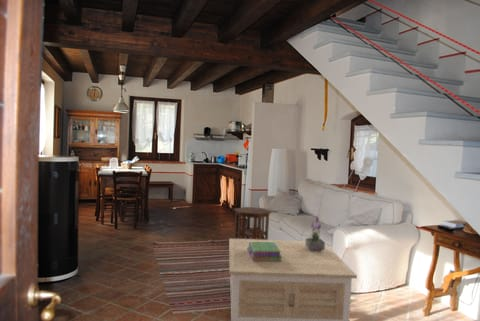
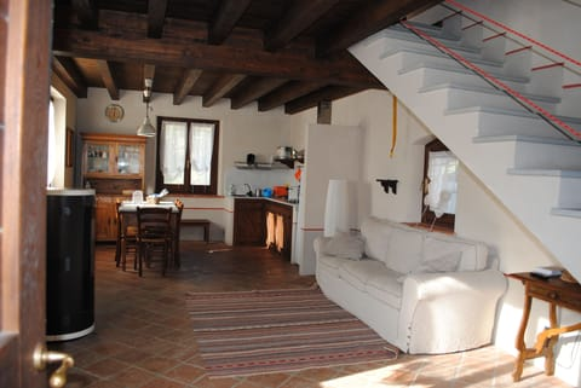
- potted plant (315, 231)
- stack of books (264, 250)
- coffee table (282, 279)
- side table (251, 229)
